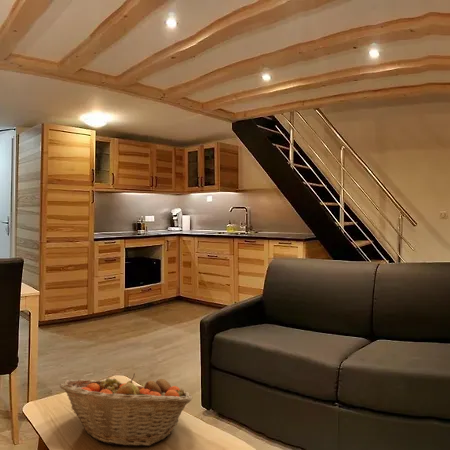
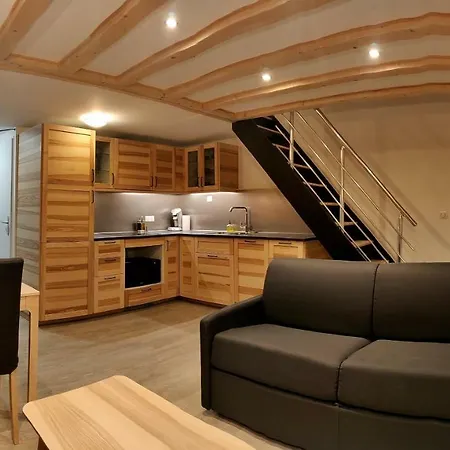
- fruit basket (126, 400)
